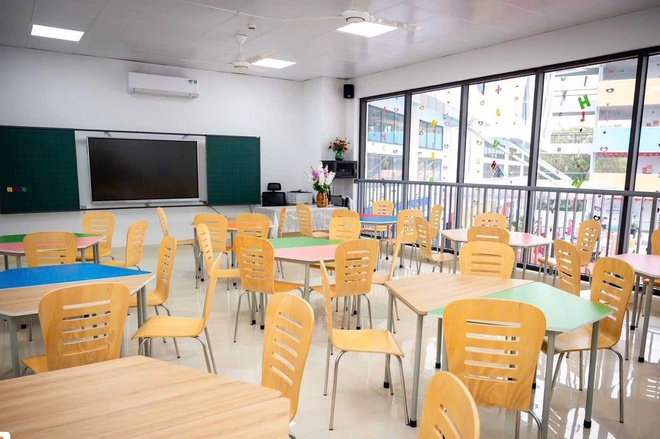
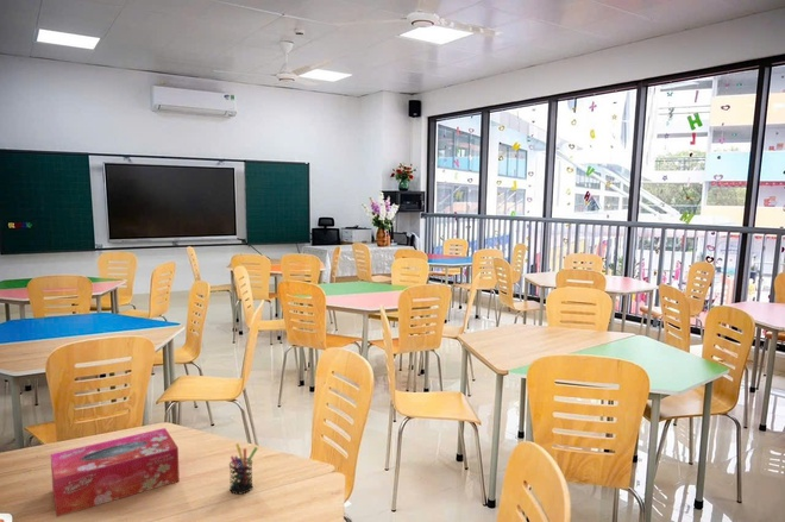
+ tissue box (115, 467)
+ pen holder (244, 466)
